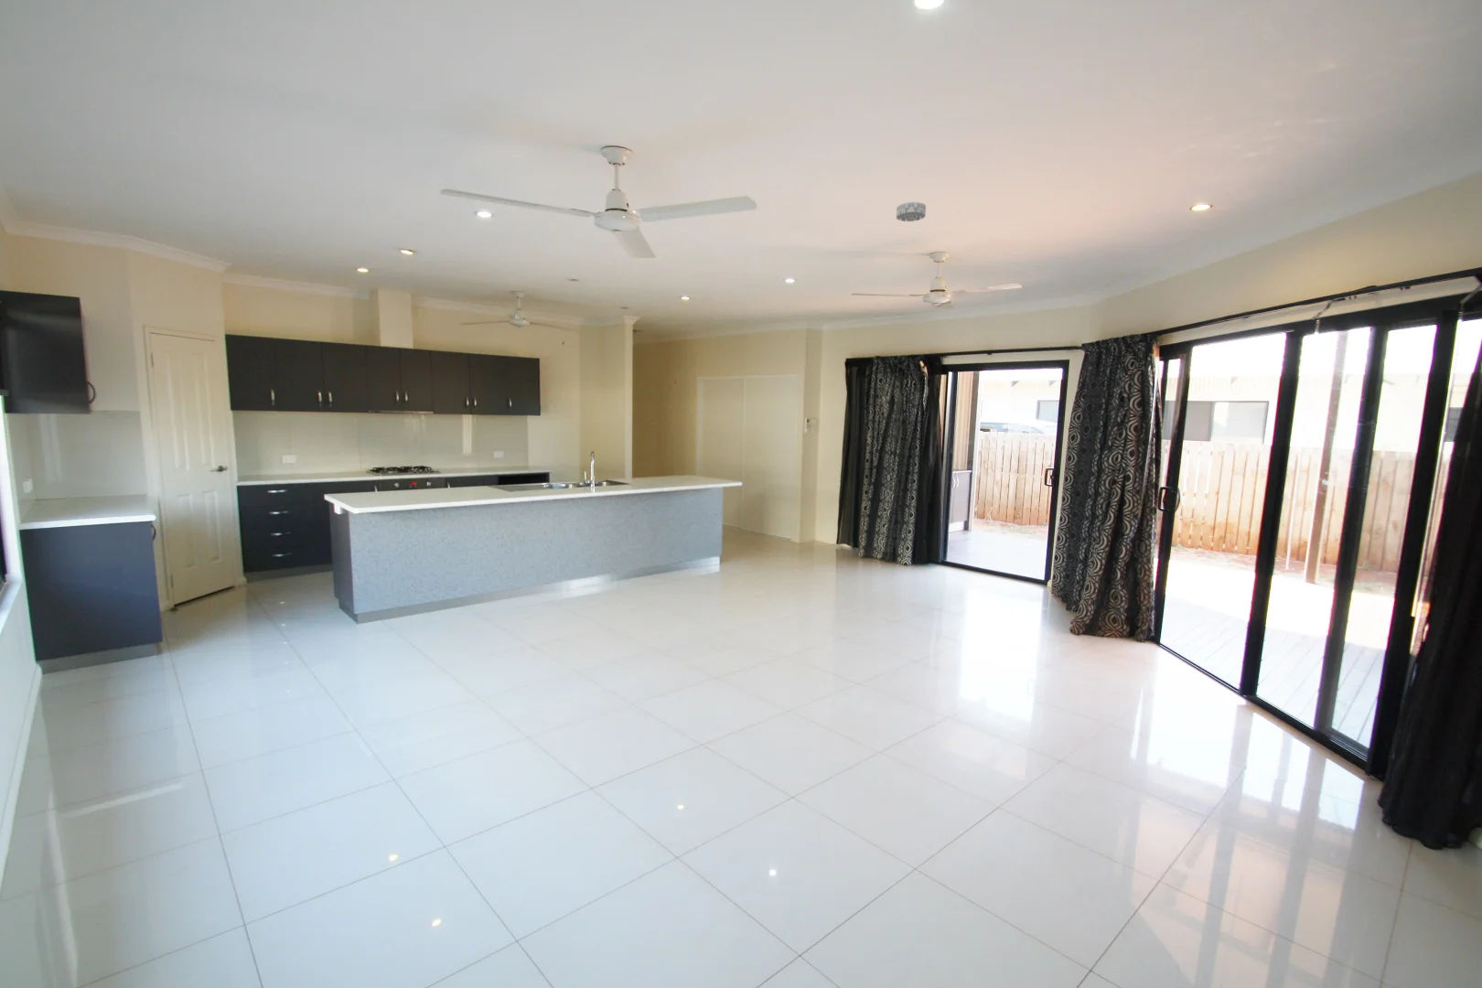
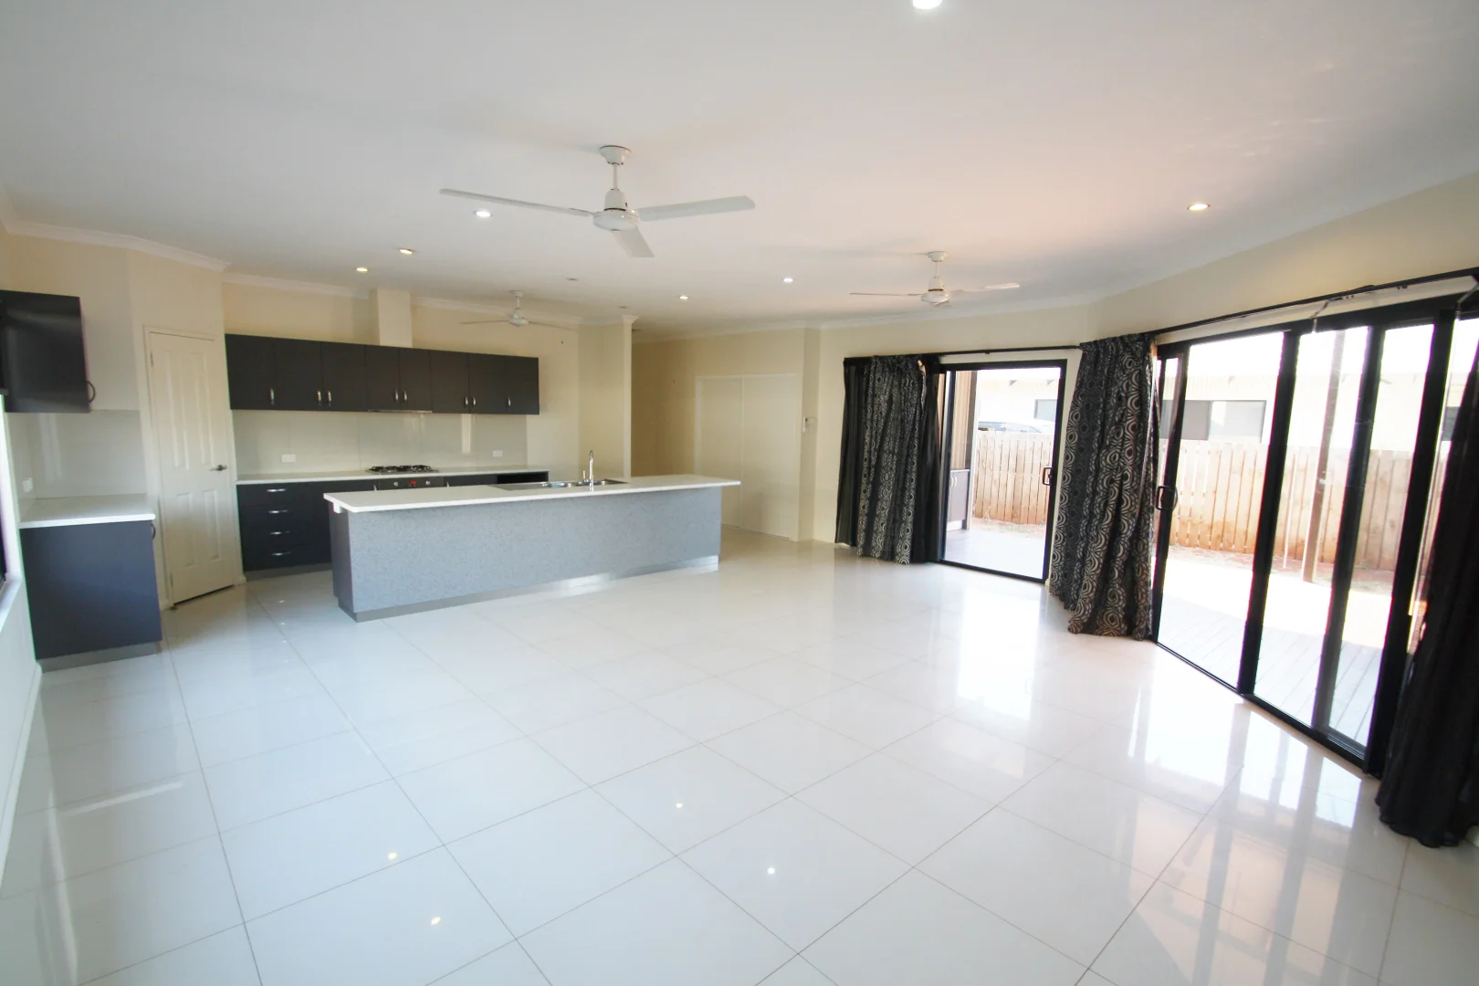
- smoke detector (910, 211)
